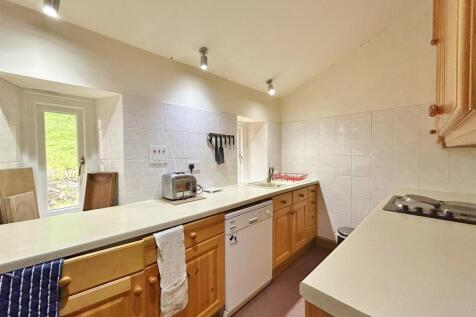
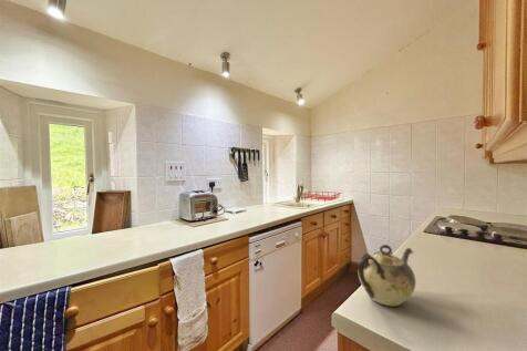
+ teapot (388, 270)
